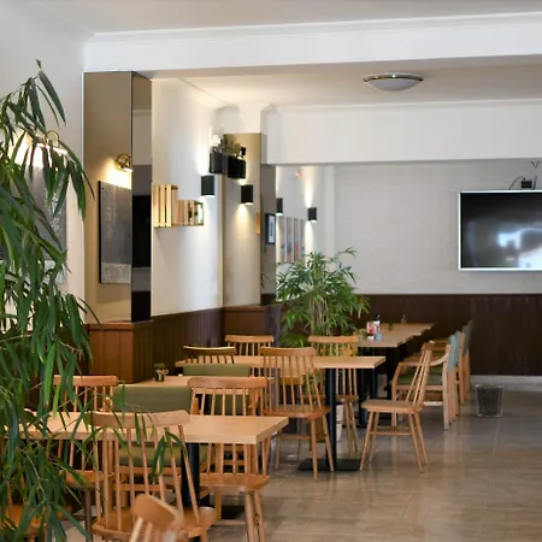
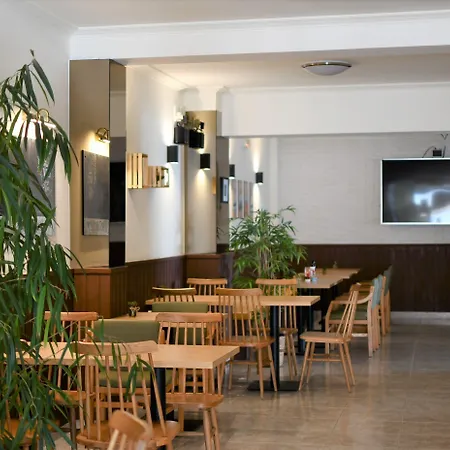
- waste bin (489, 400)
